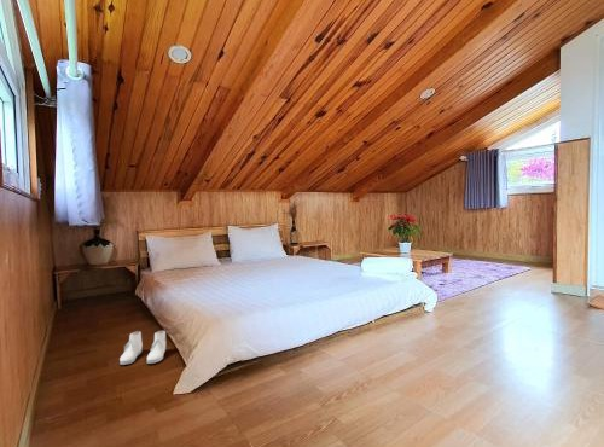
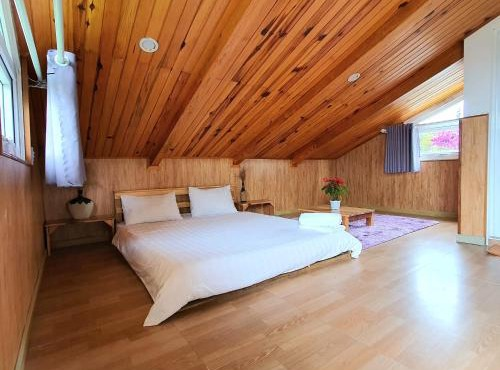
- boots (141, 346)
